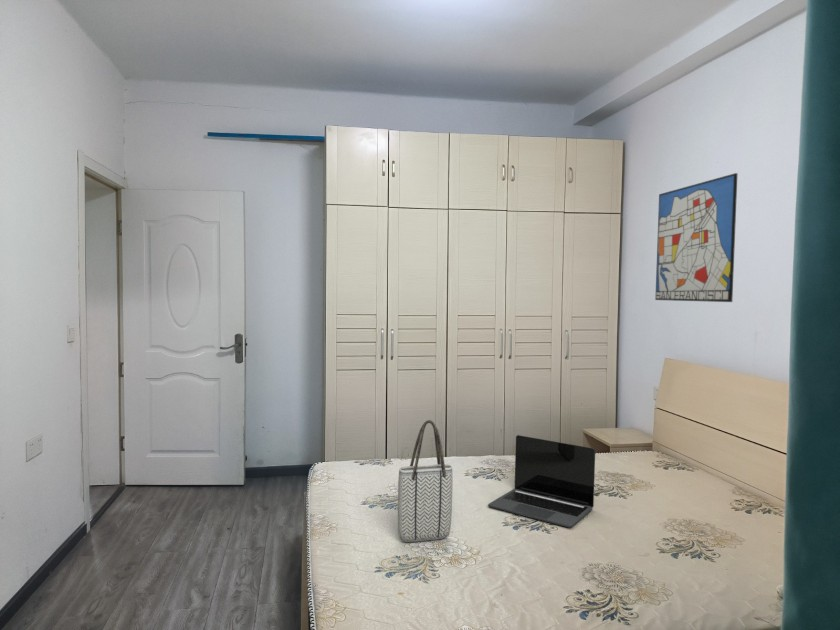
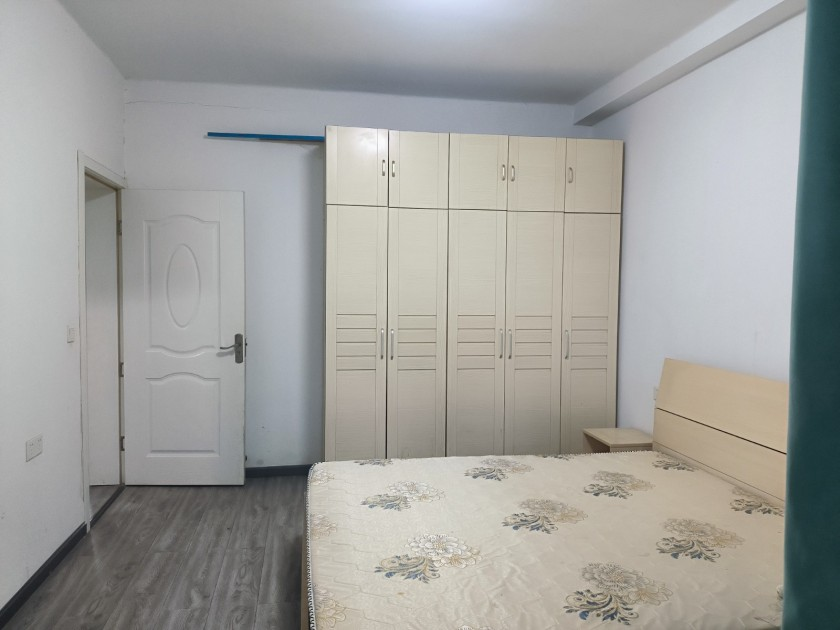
- tote bag (425, 480)
- laptop (541, 478)
- wall art (692, 243)
